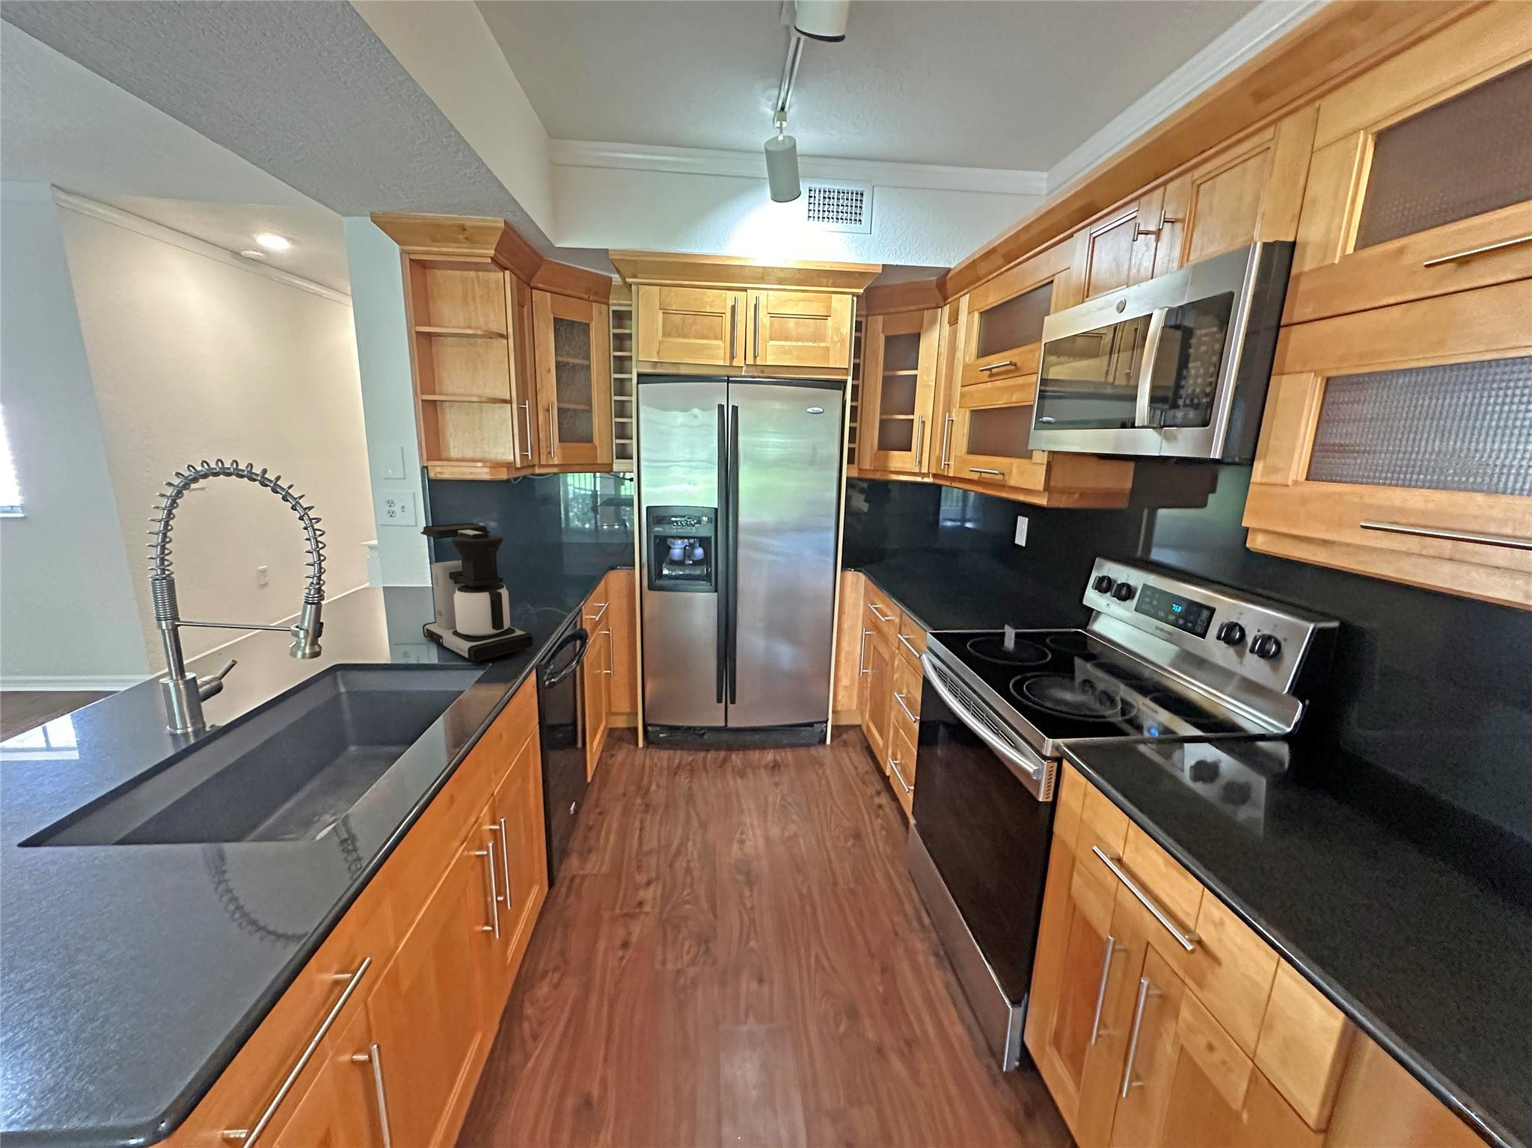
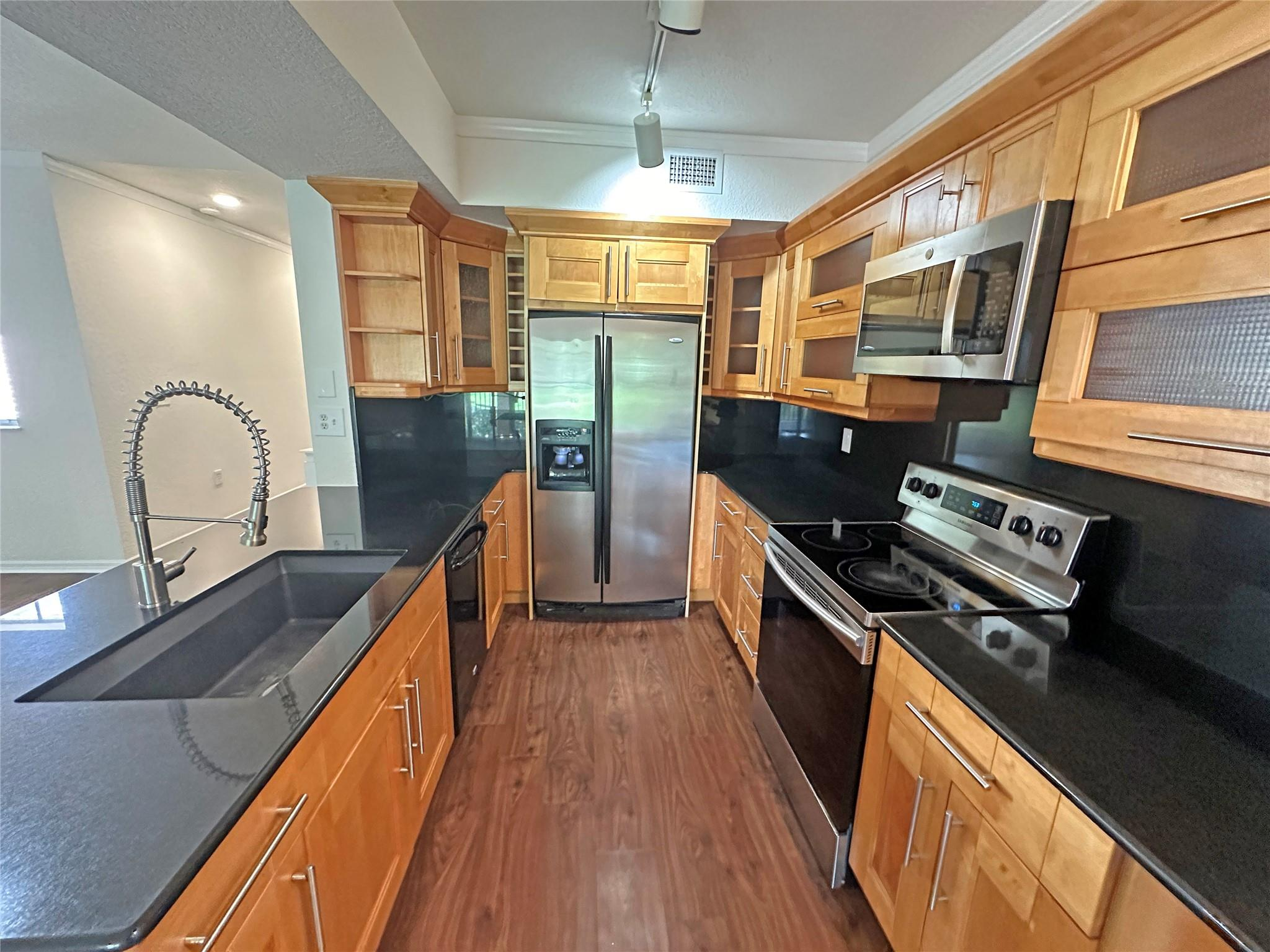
- coffee maker (473, 588)
